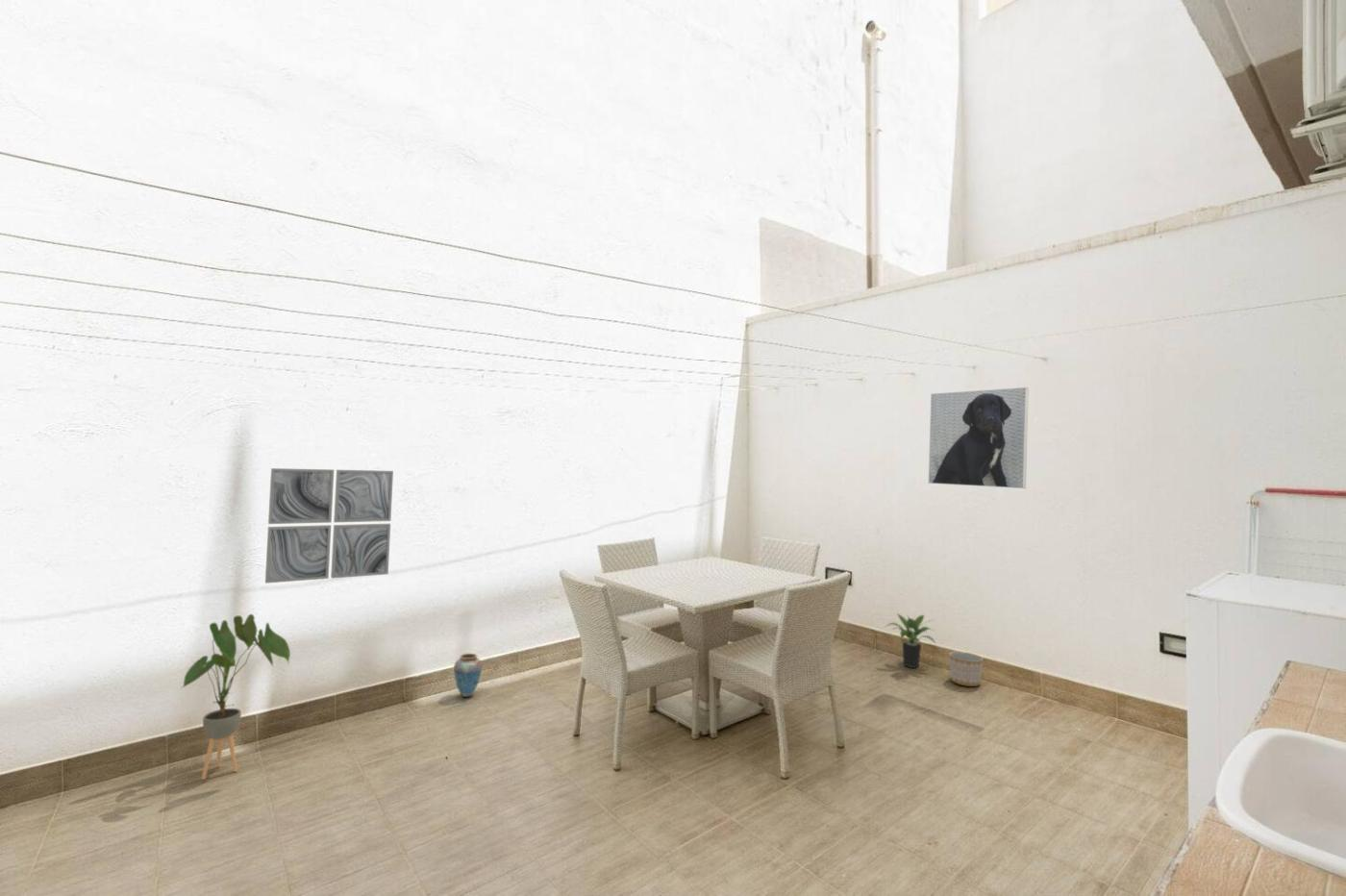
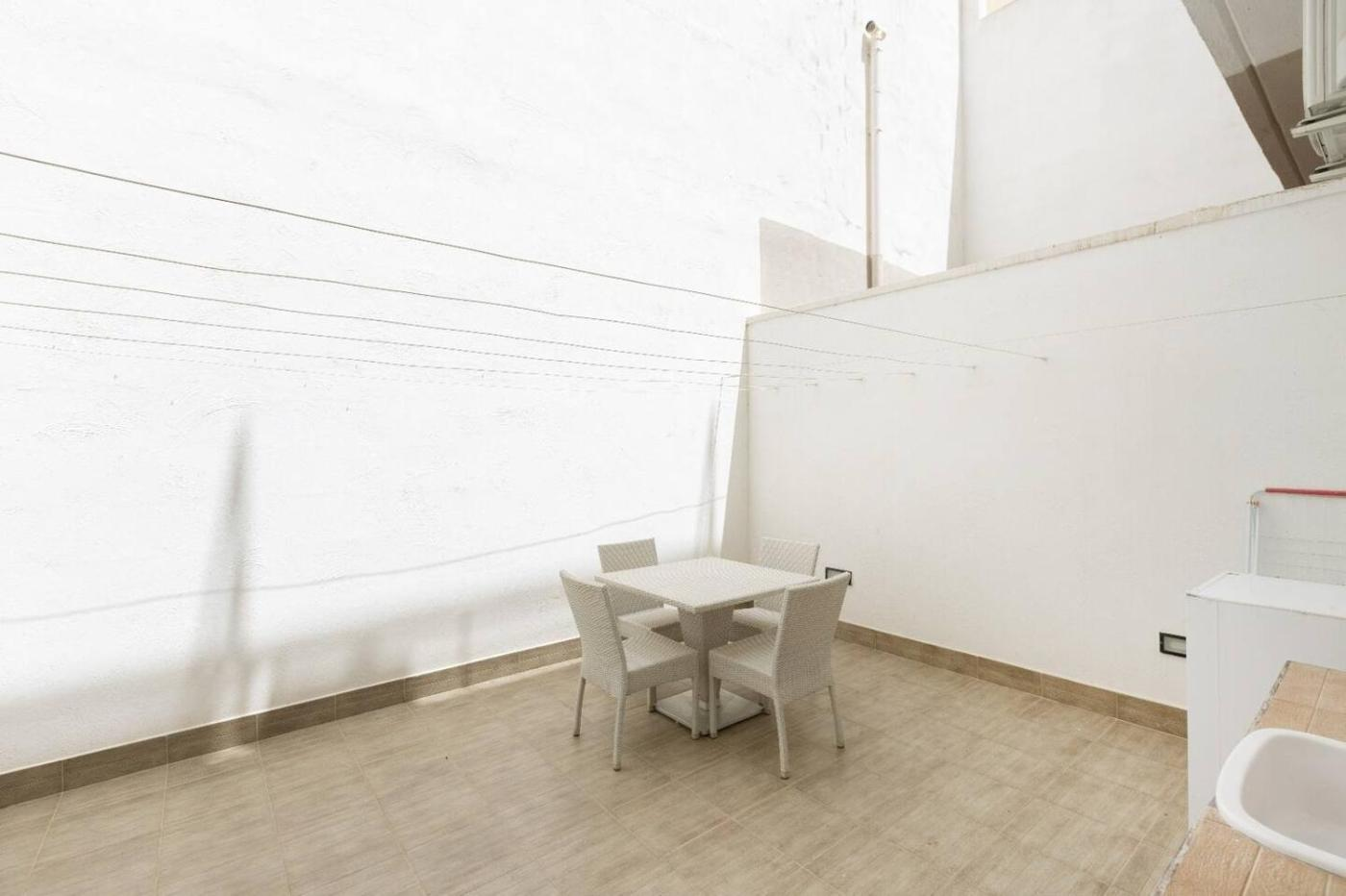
- vase (467, 675)
- wall art (331, 522)
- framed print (975, 437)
- house plant (230, 692)
- planter (965, 669)
- potted plant (910, 639)
